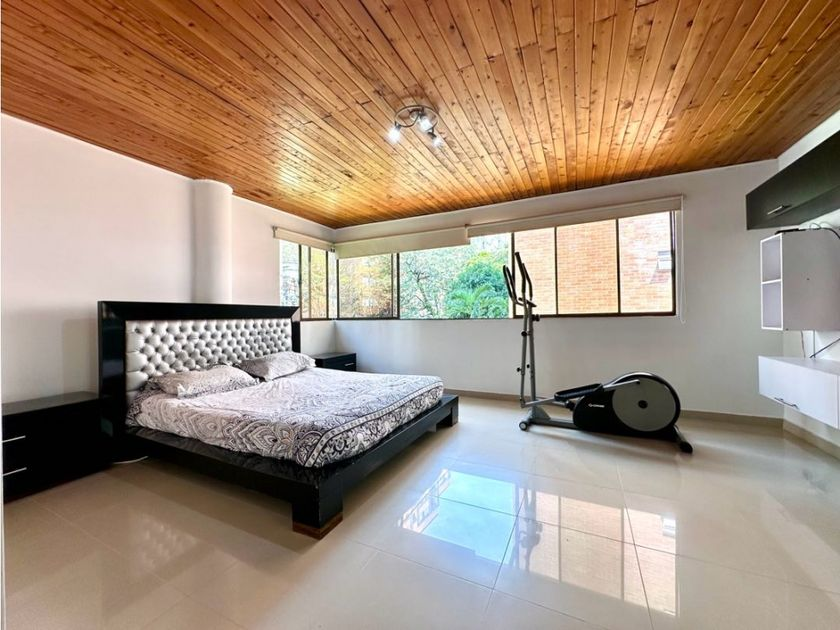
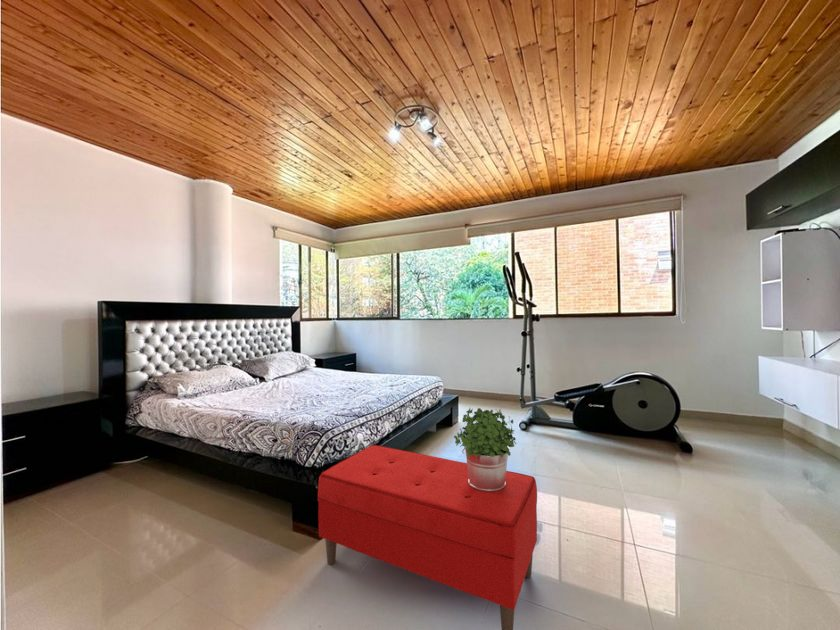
+ bench (426, 521)
+ potted plant (482, 445)
